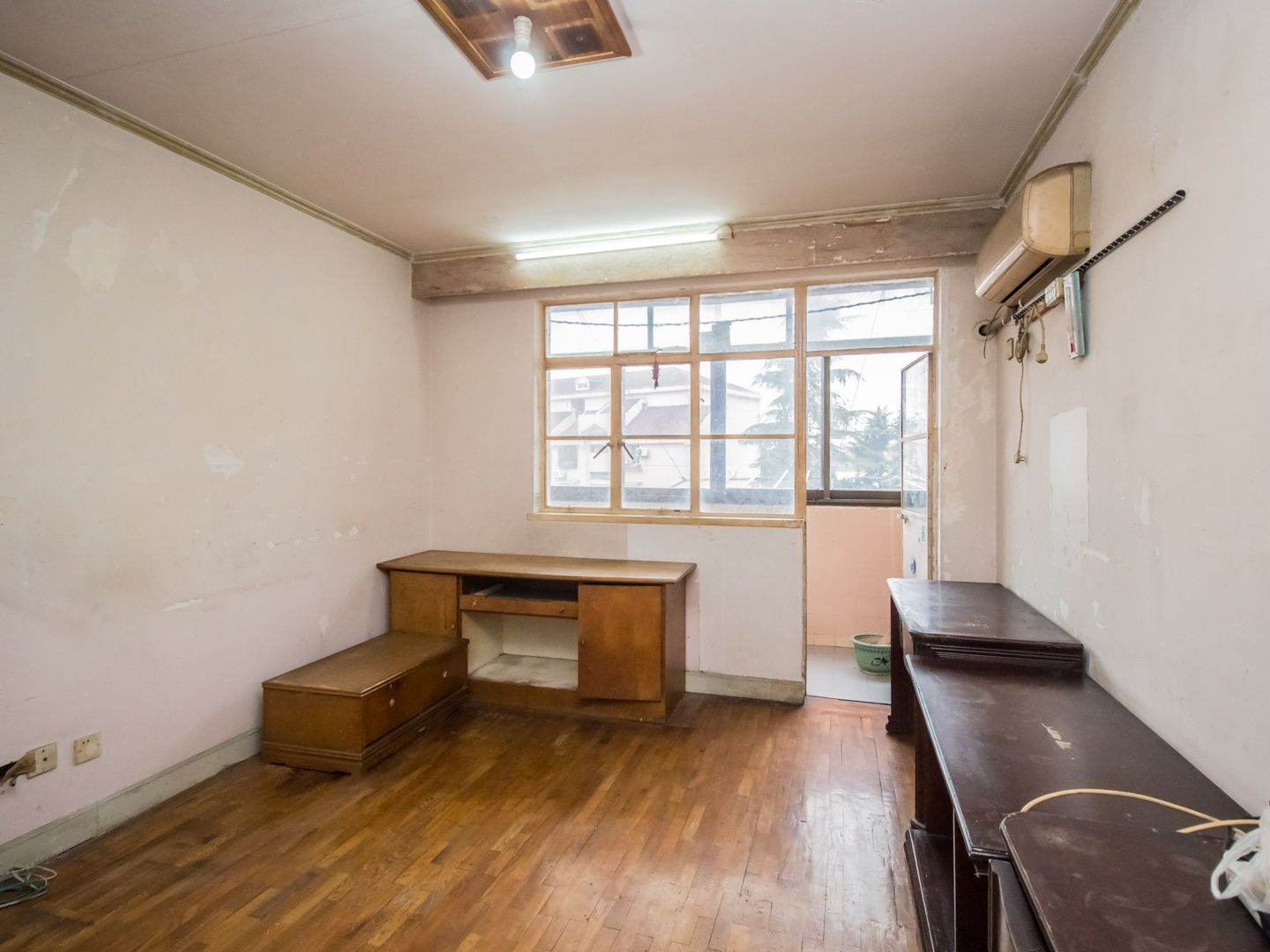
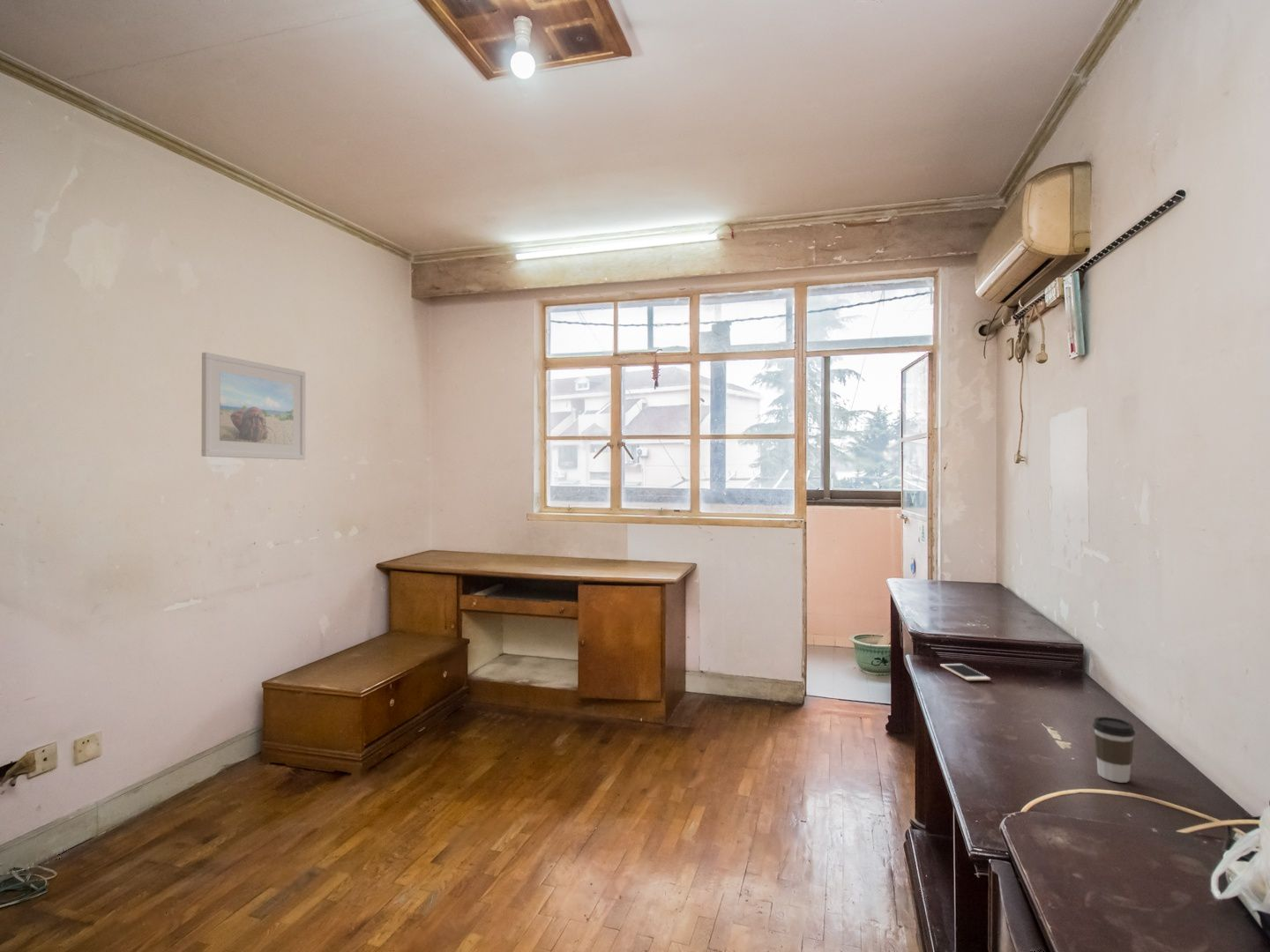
+ coffee cup (1113, 749)
+ cell phone (964, 672)
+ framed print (258, 410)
